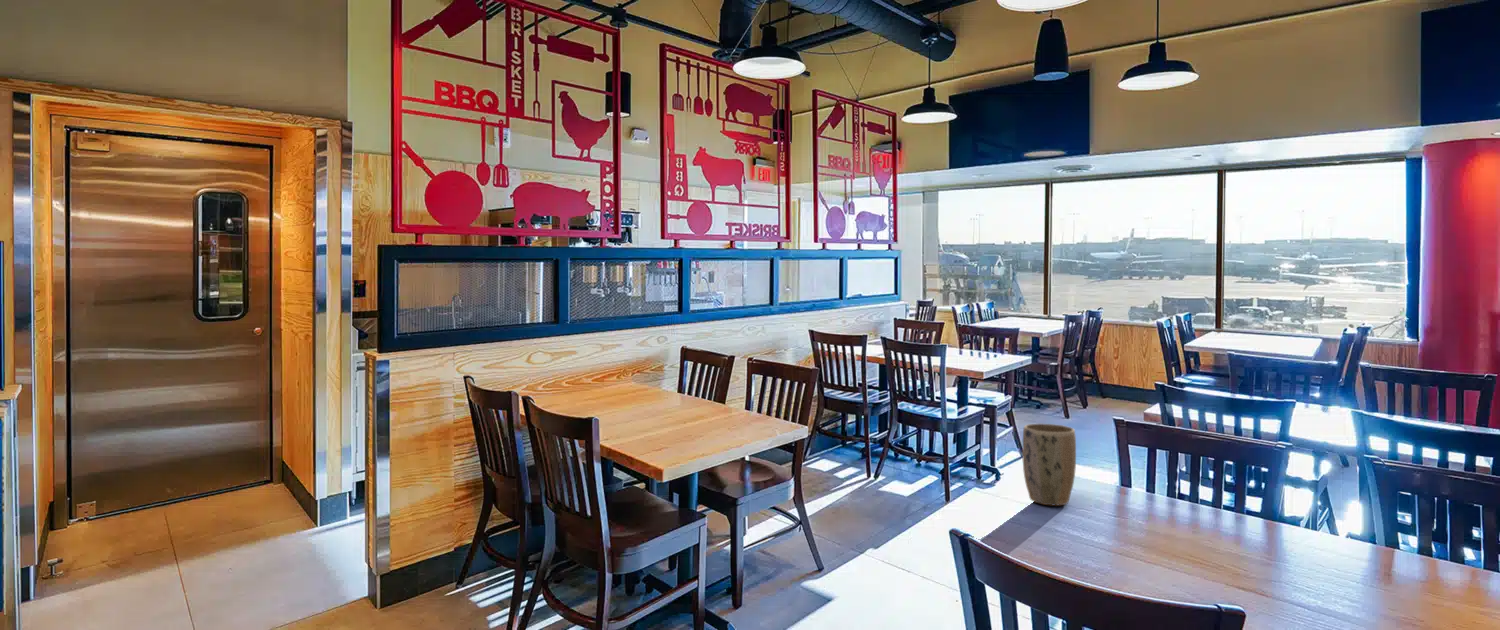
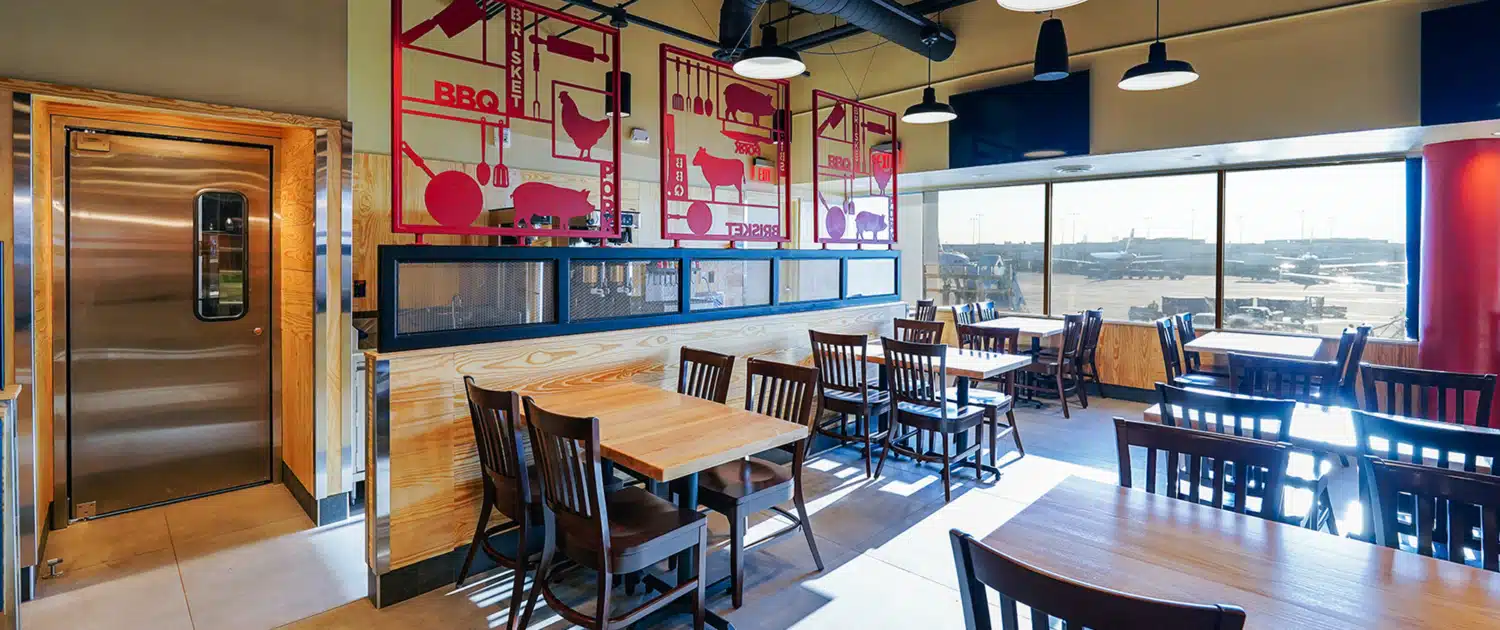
- plant pot (1048, 464)
